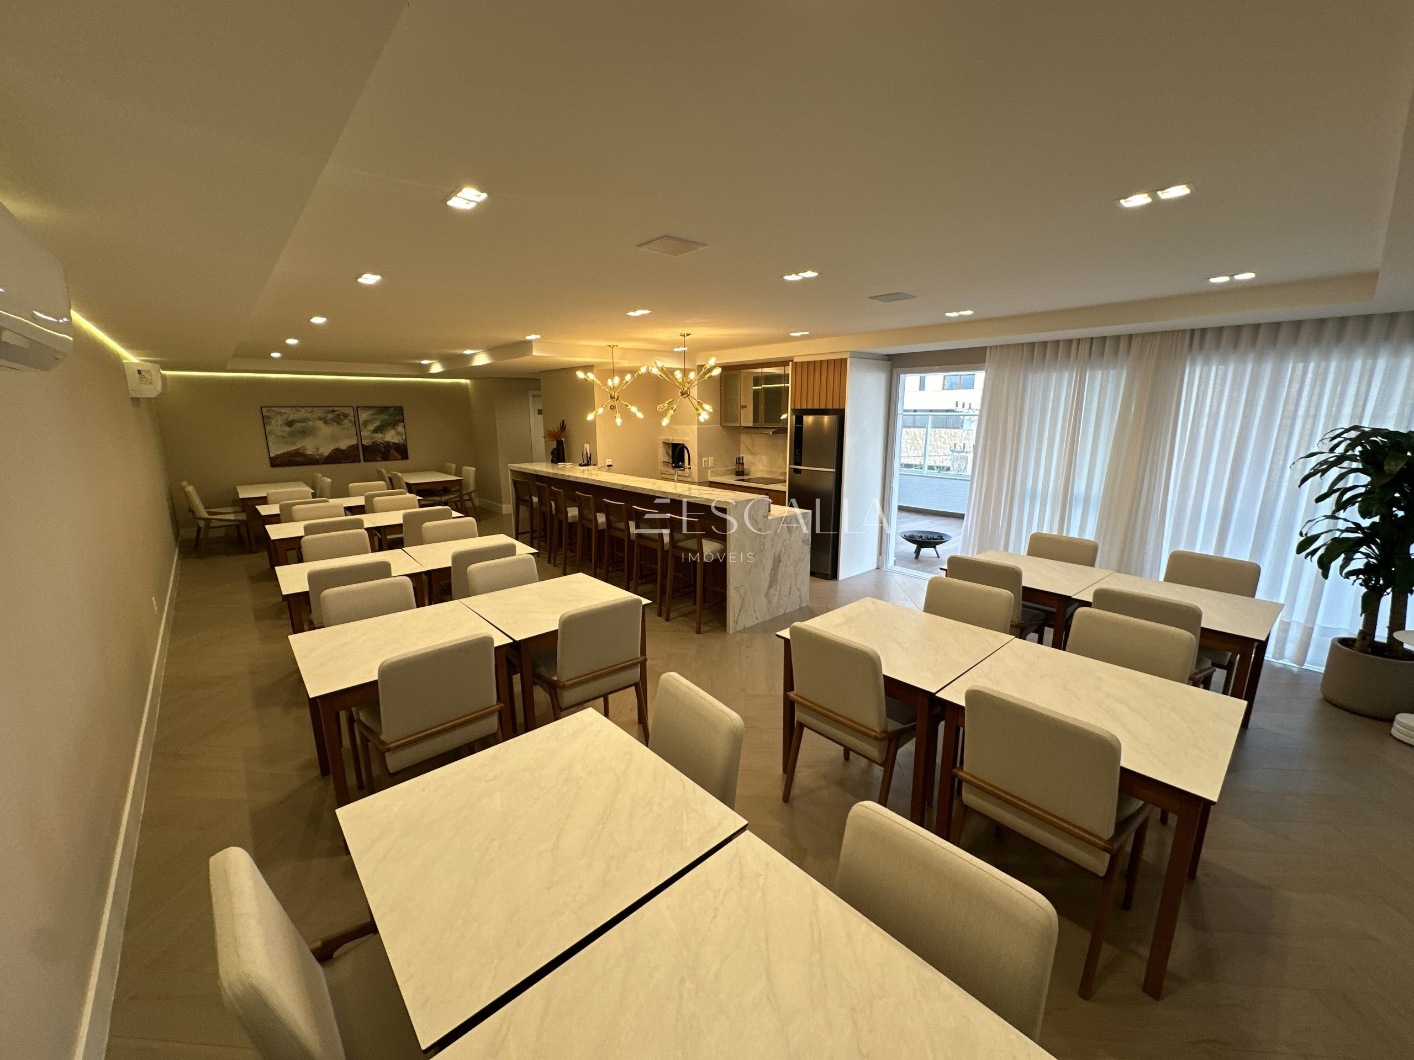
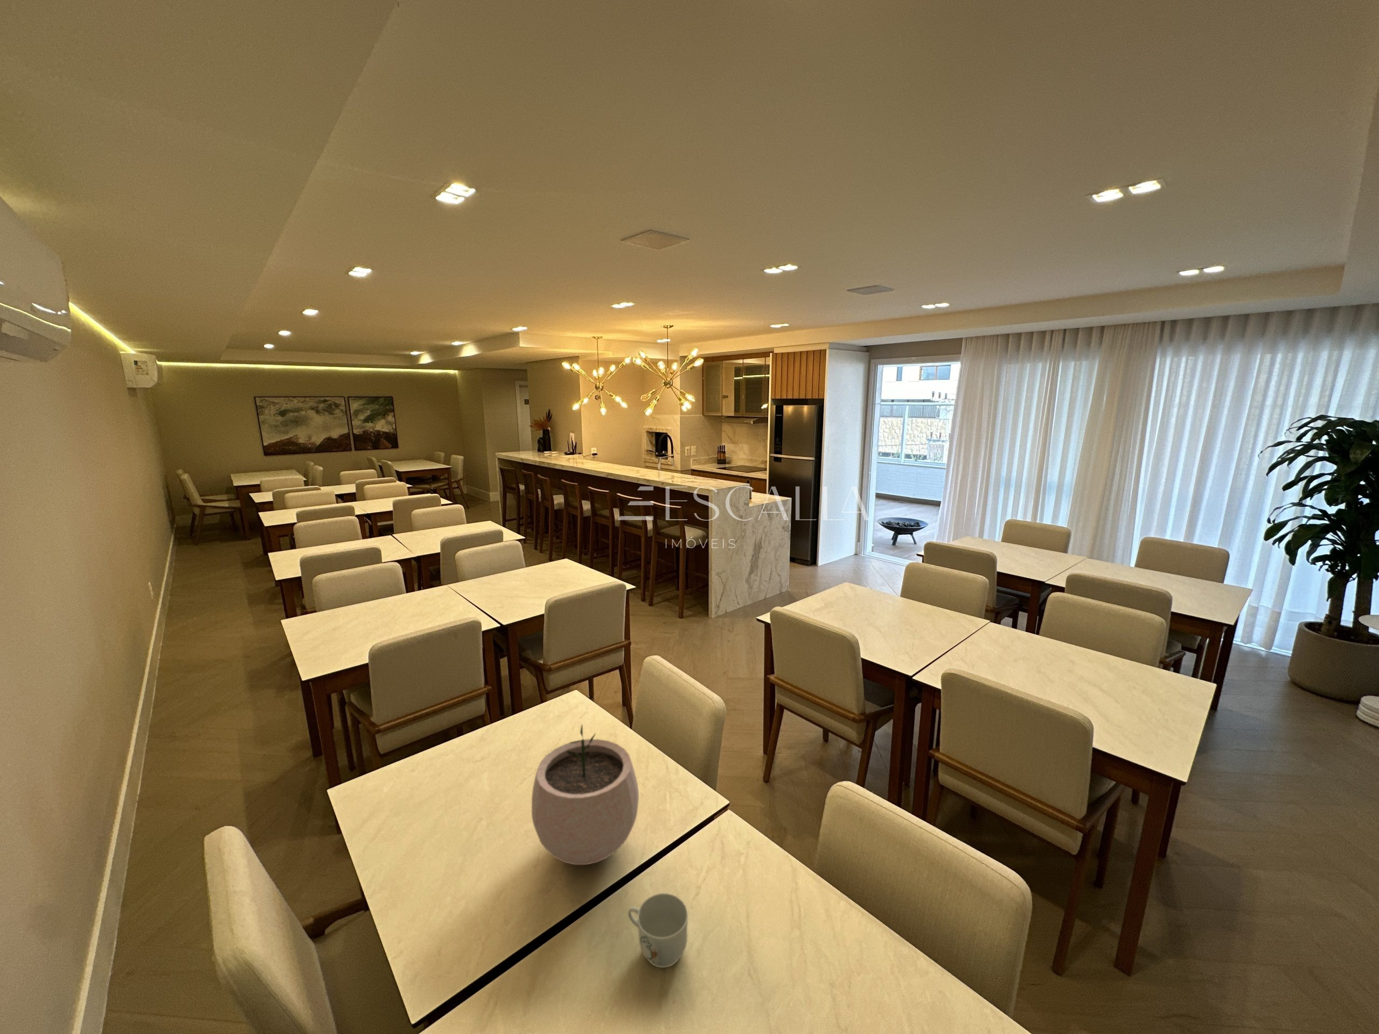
+ mug (656, 930)
+ plant pot (585, 789)
